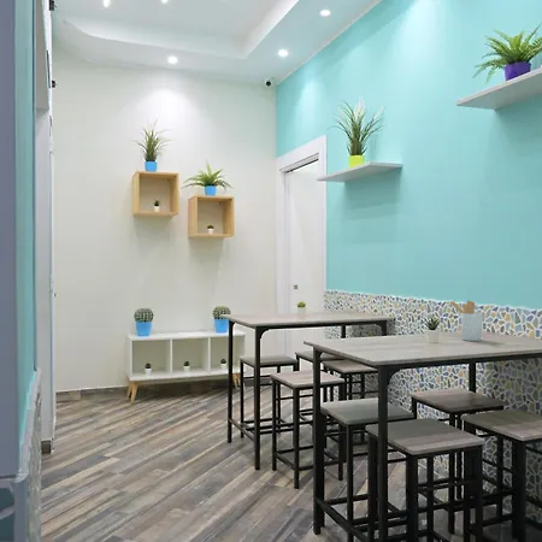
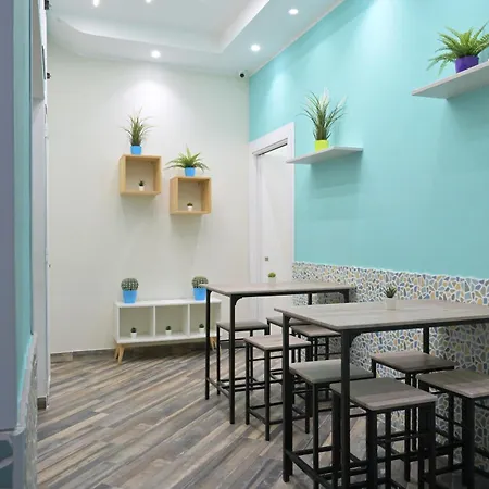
- utensil holder (465, 319)
